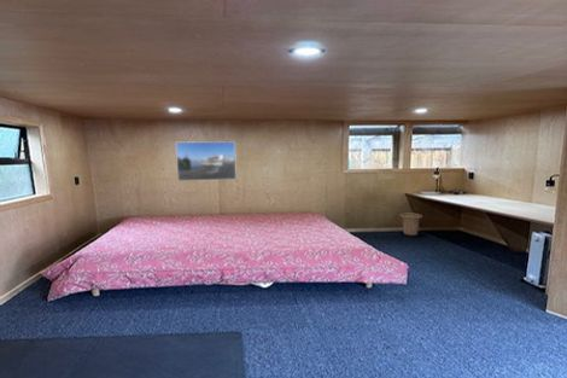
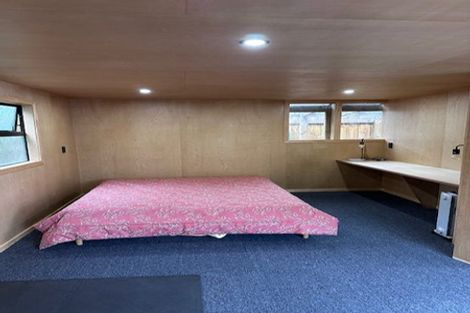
- basket (410, 223)
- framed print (206, 161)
